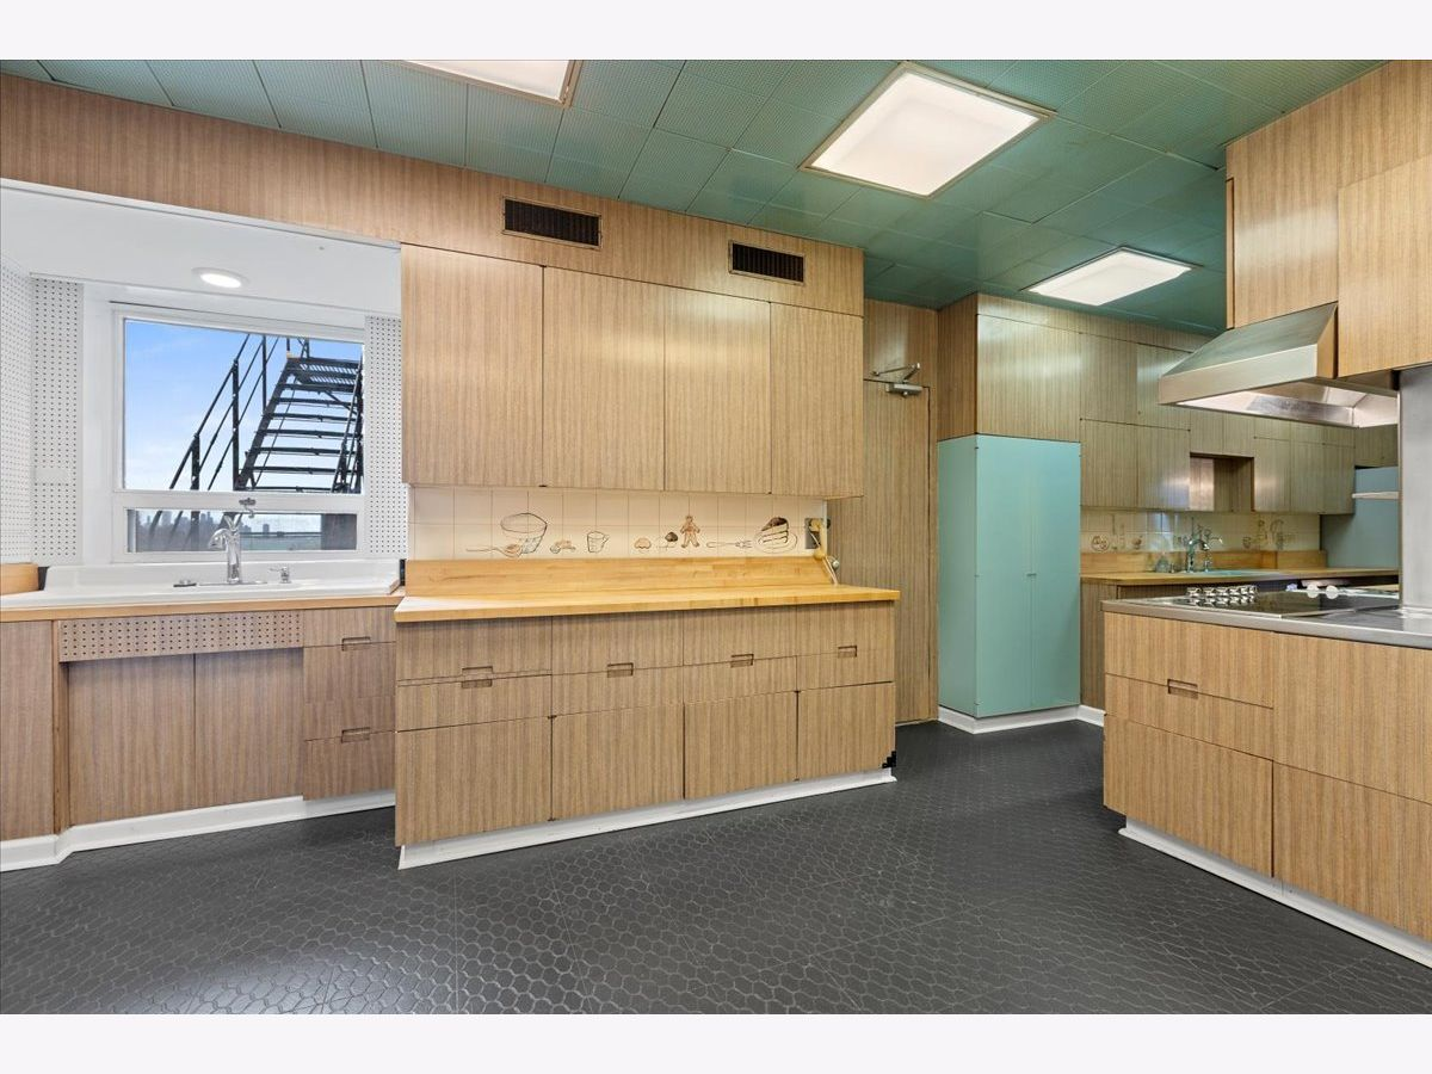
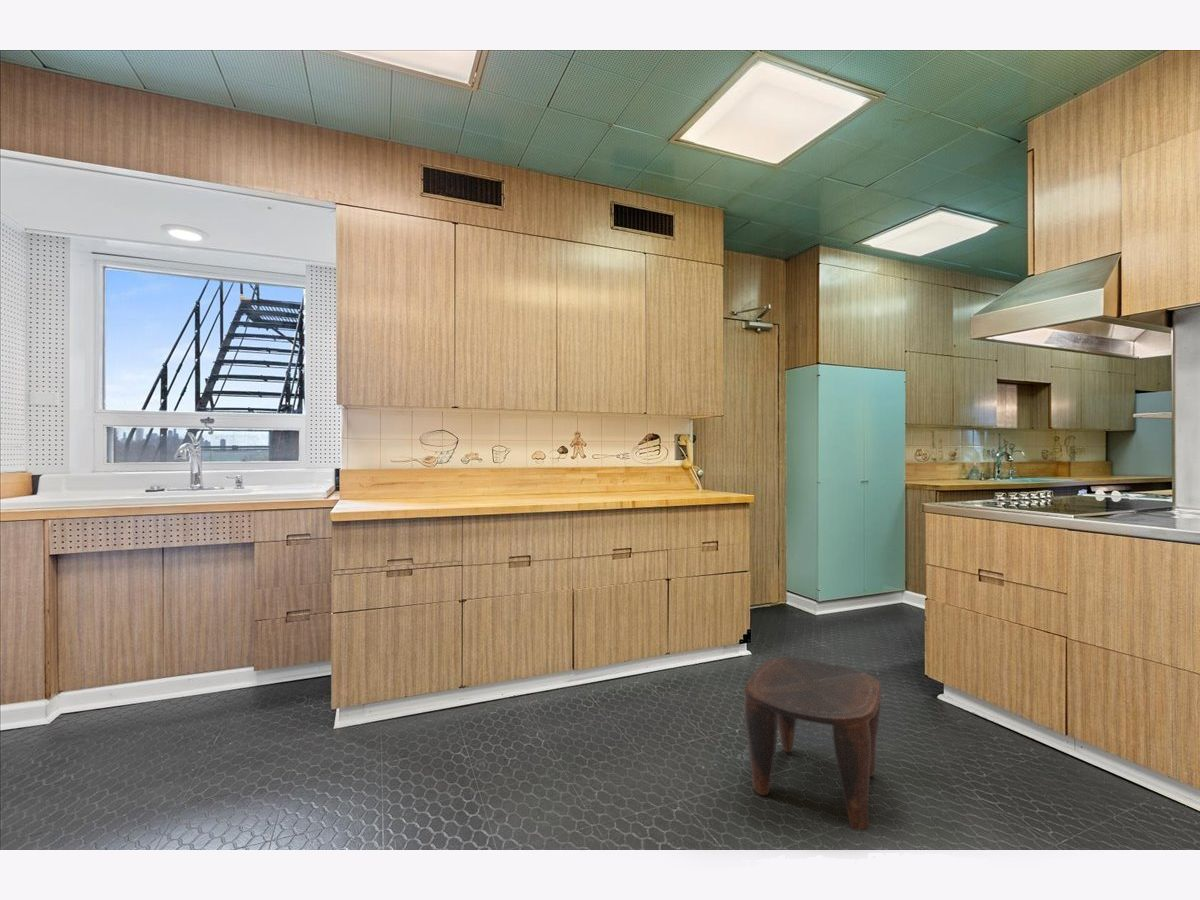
+ stool (815, 722)
